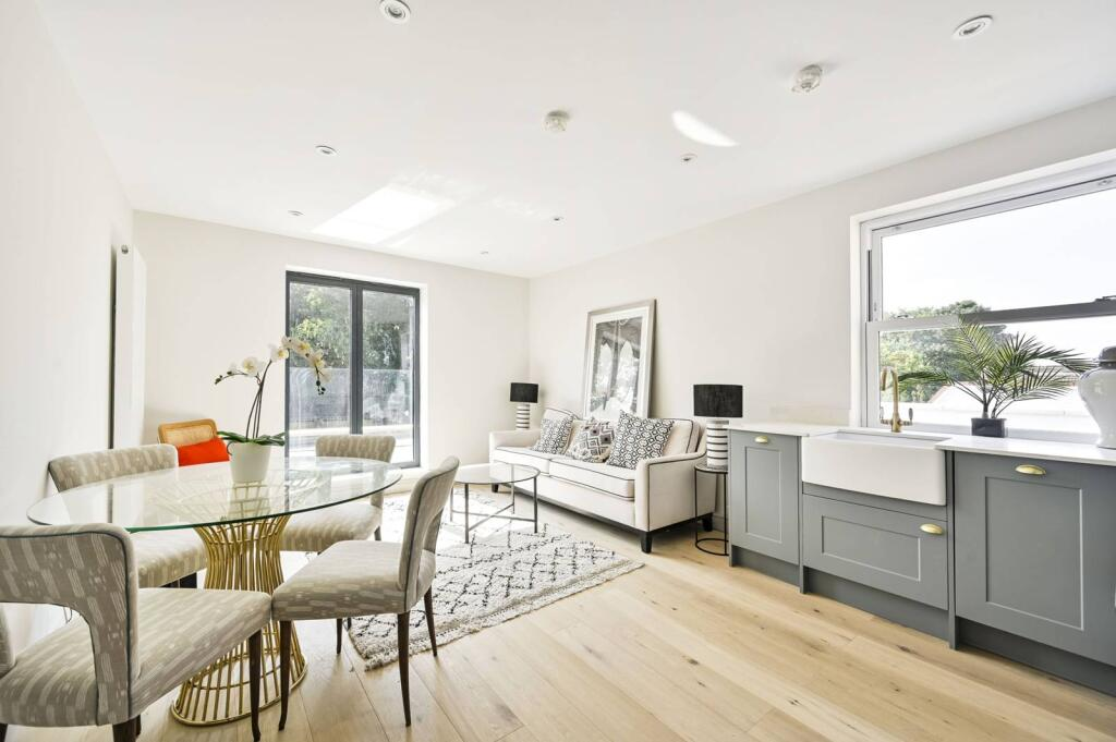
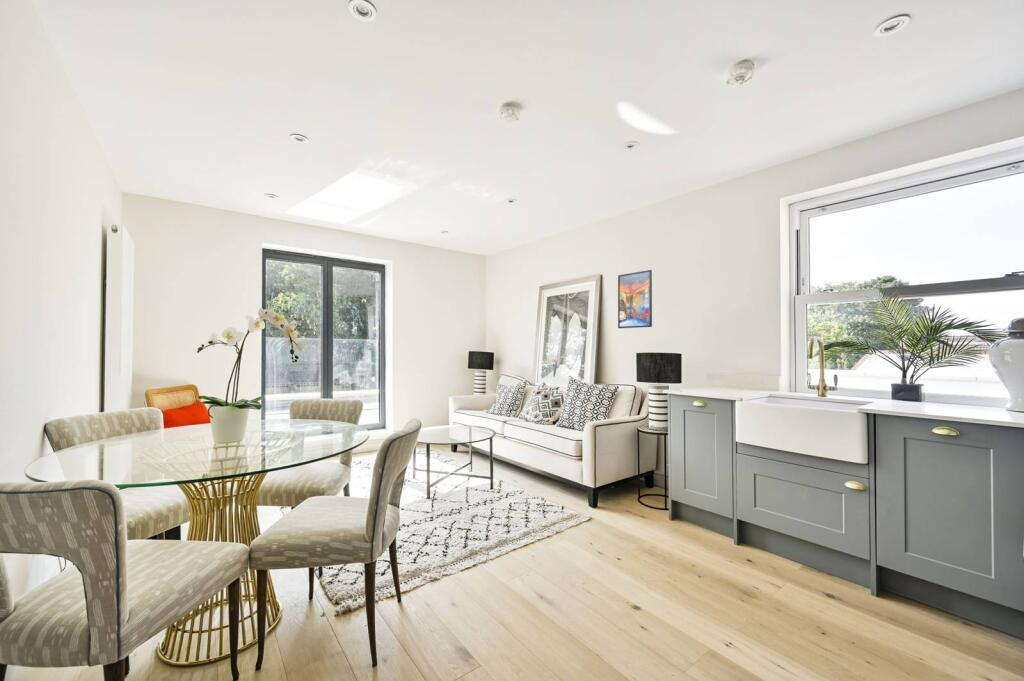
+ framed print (634, 300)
